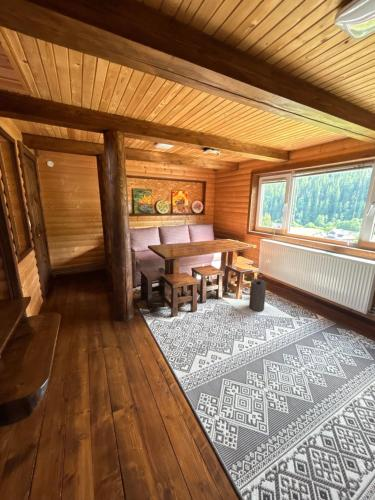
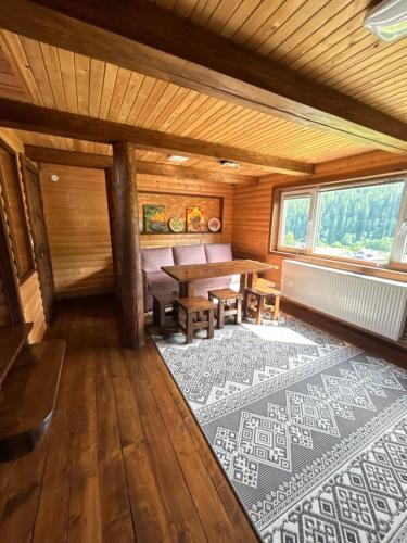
- speaker (257, 291)
